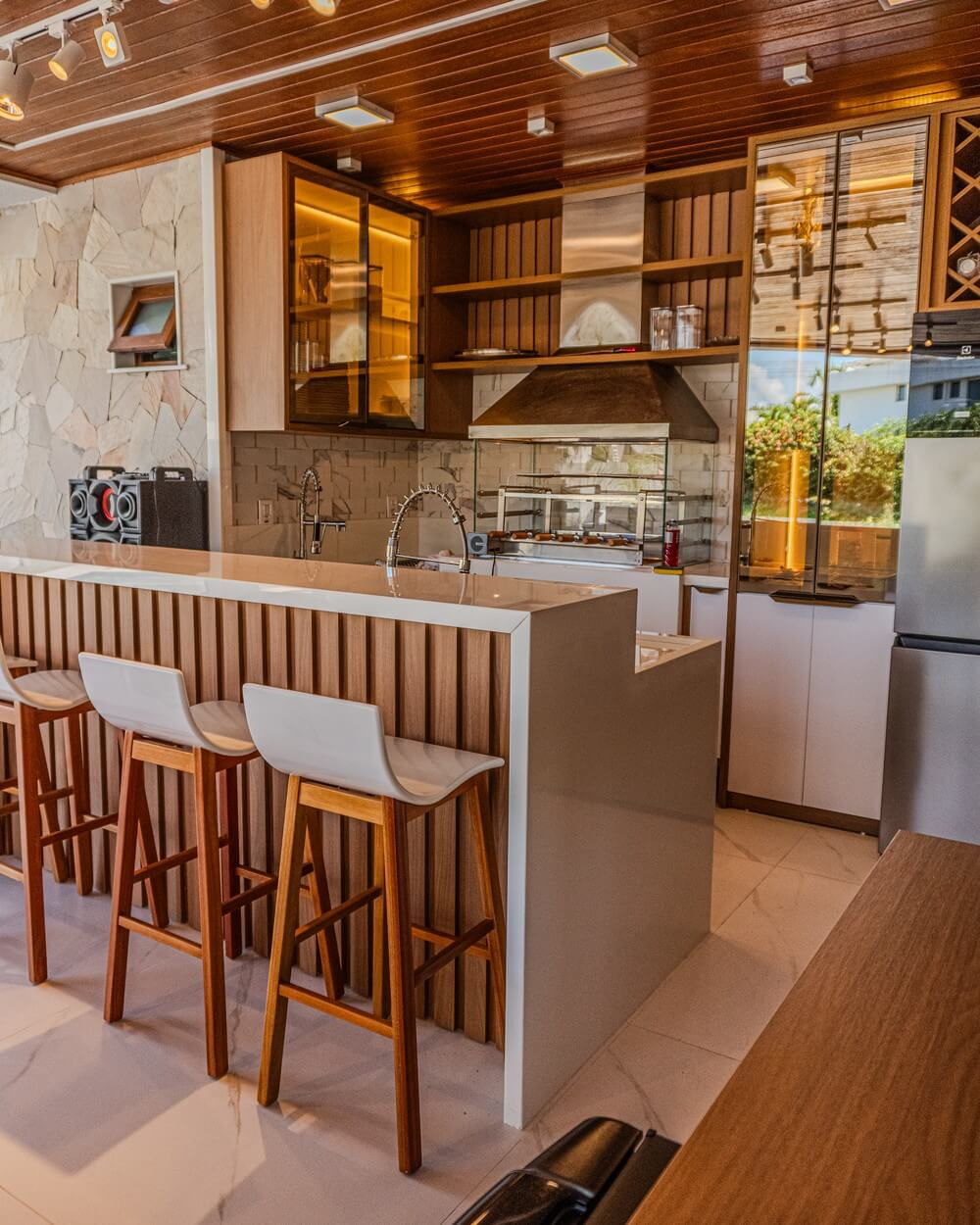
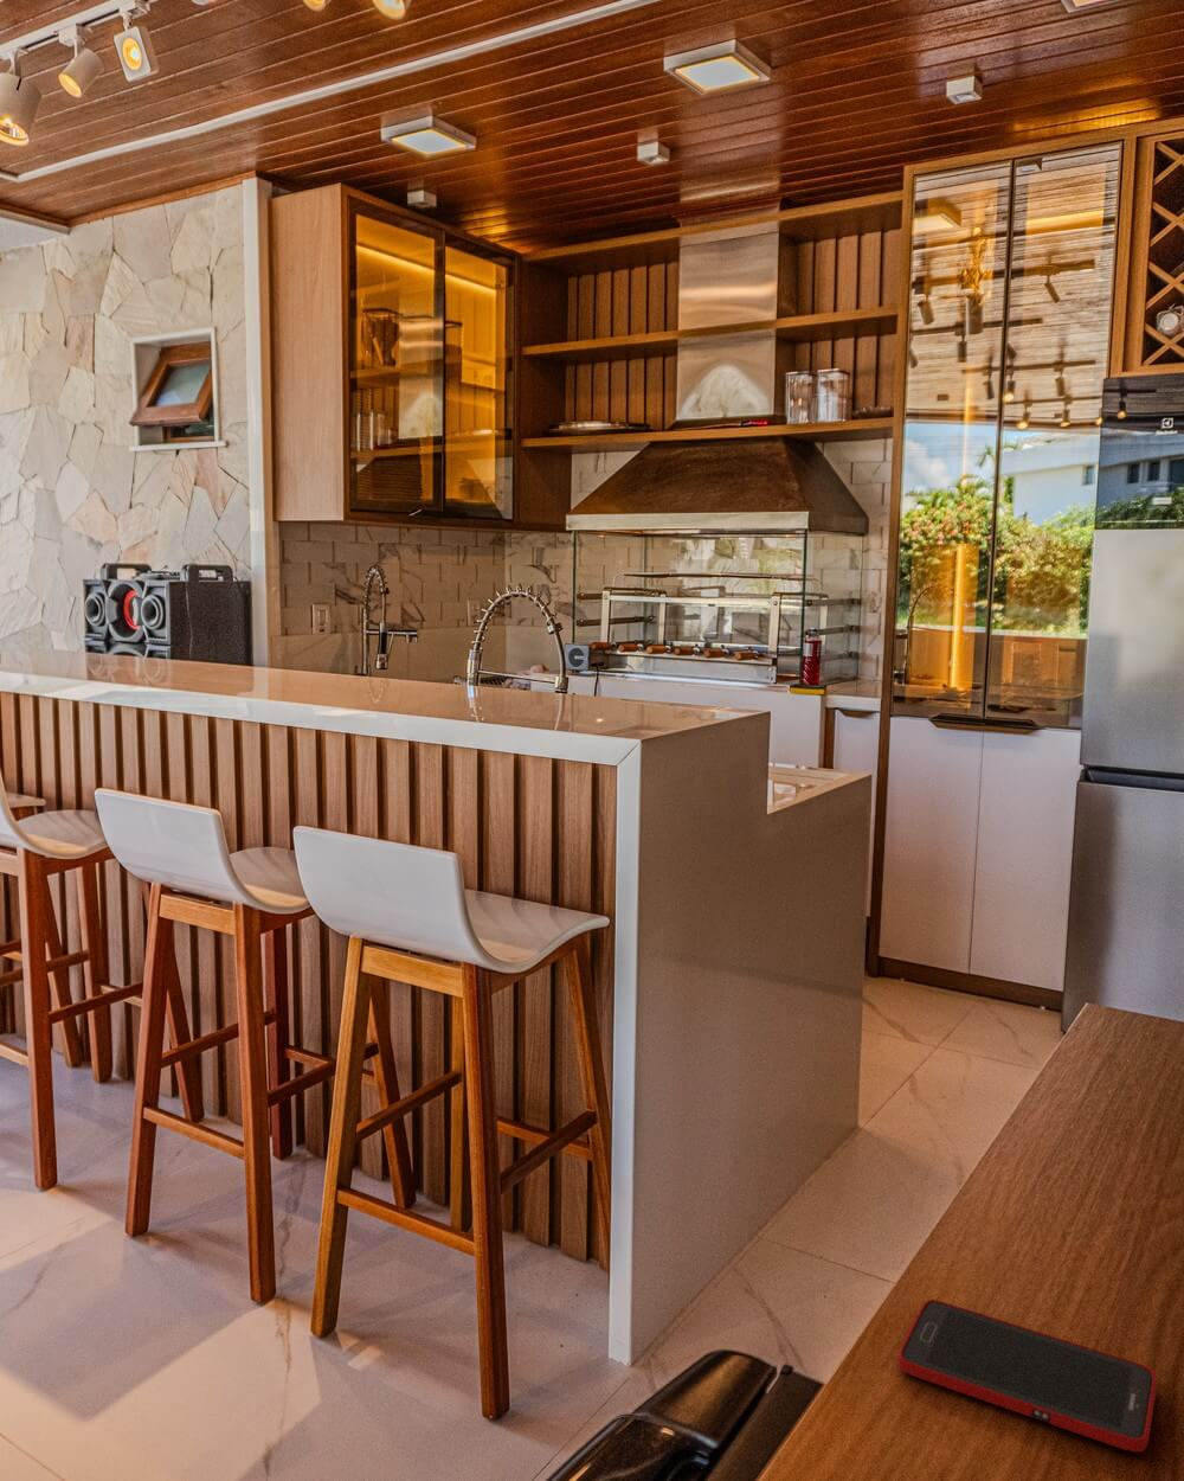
+ cell phone (1026, 1370)
